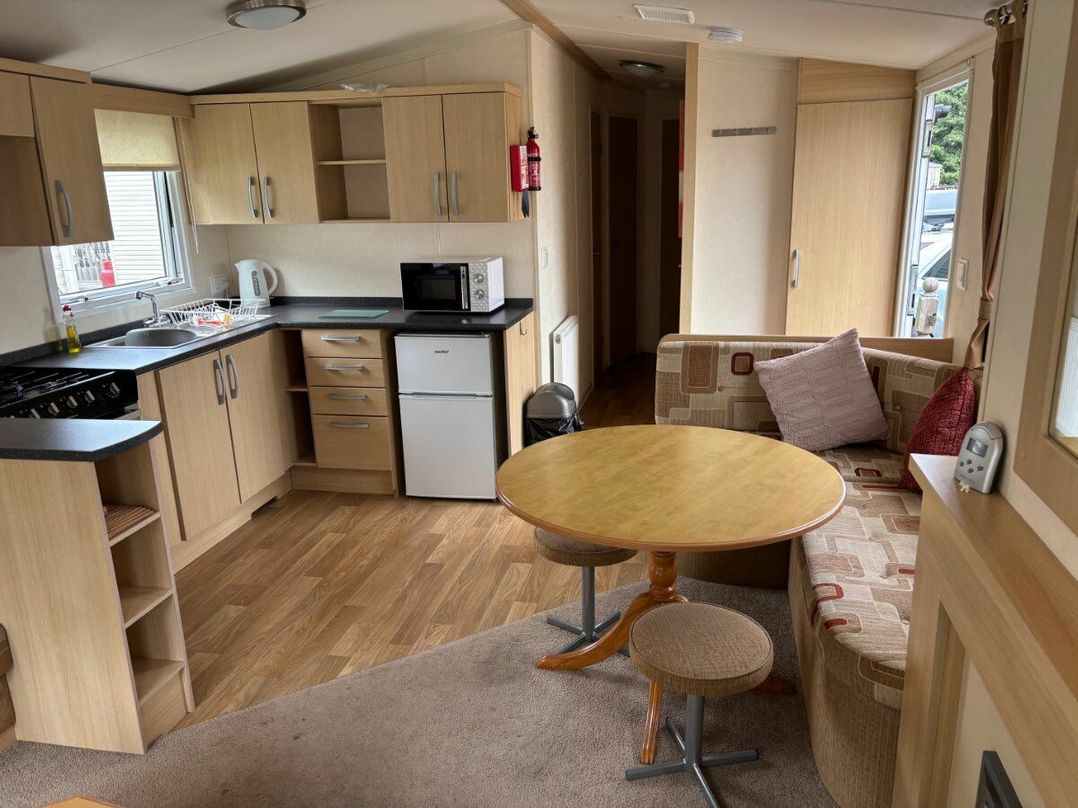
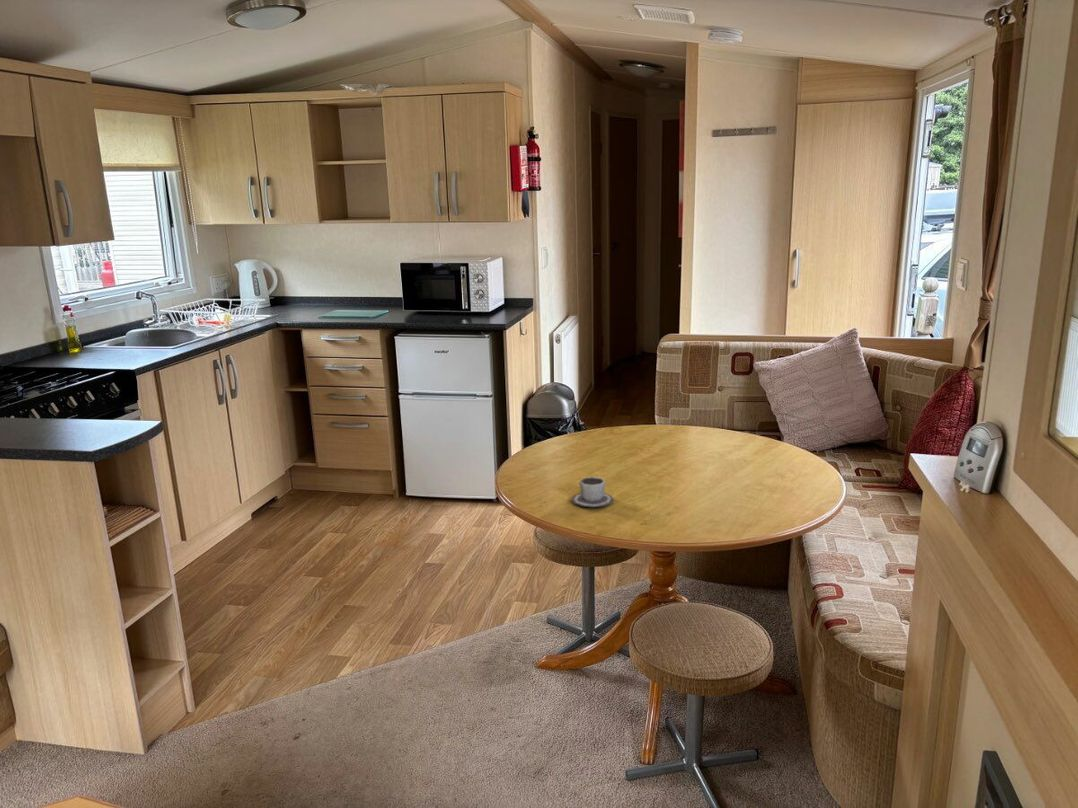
+ cup (592, 491)
